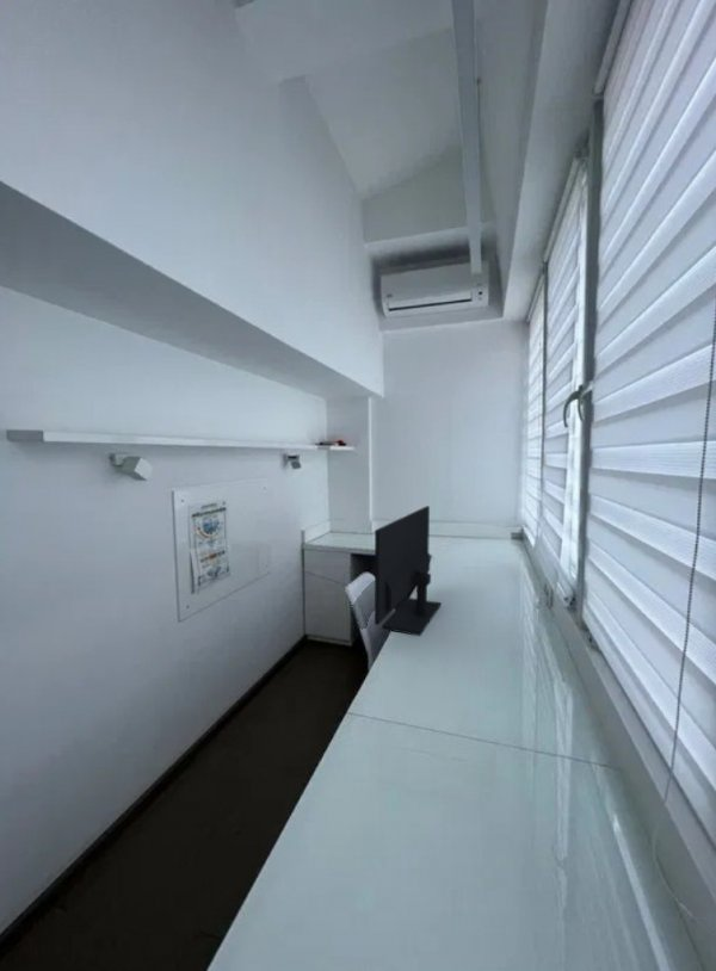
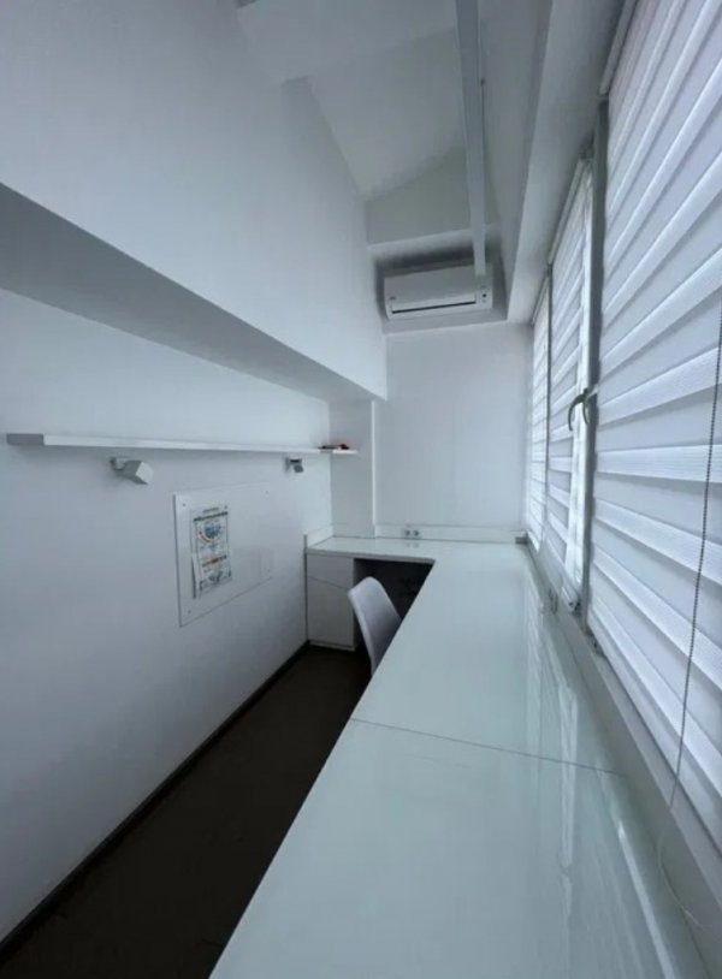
- monitor (414, 567)
